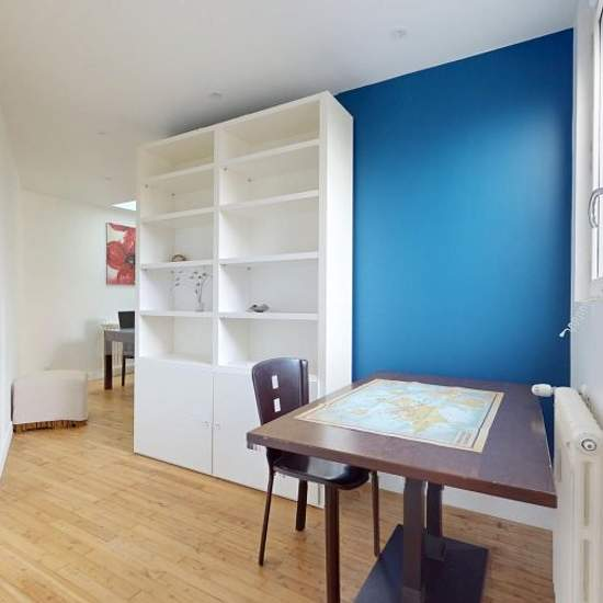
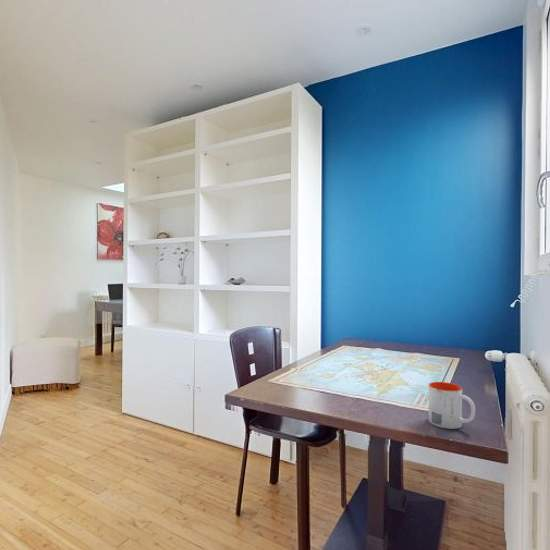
+ mug (451, 406)
